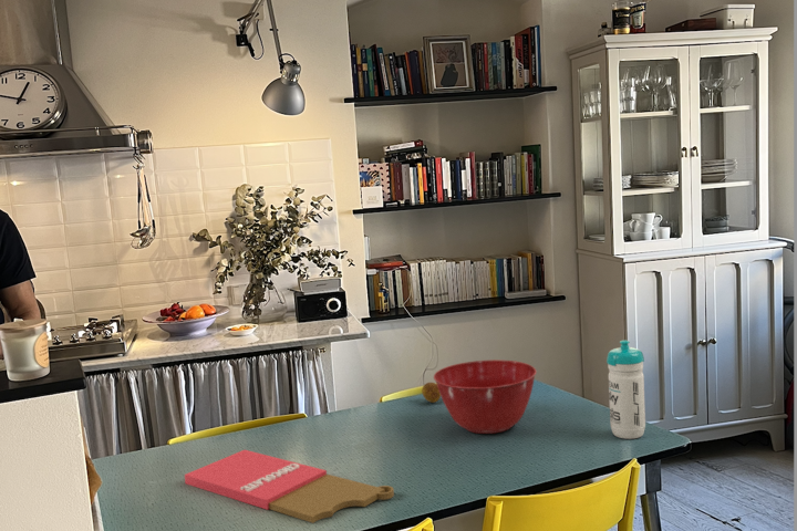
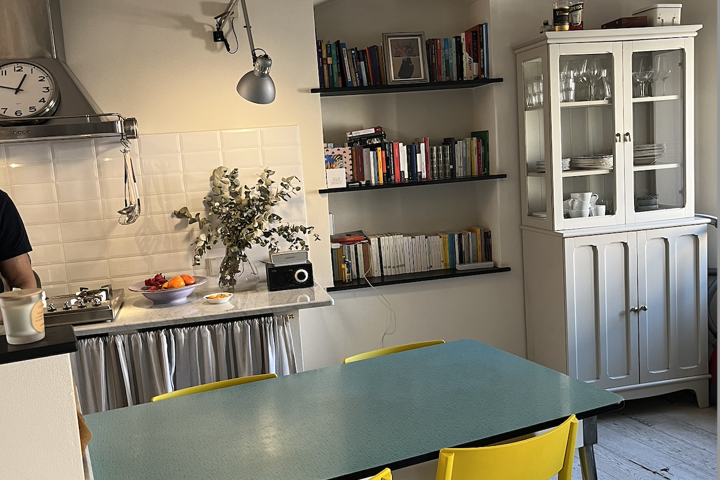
- mixing bowl (486, 398)
- water bottle (625, 387)
- cutting board (287, 482)
- fruit (431, 392)
